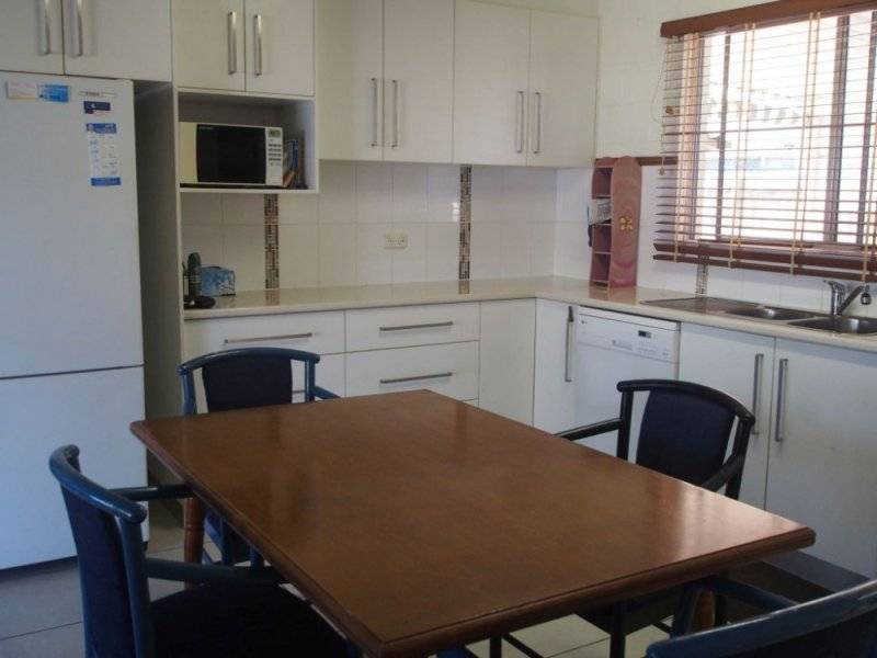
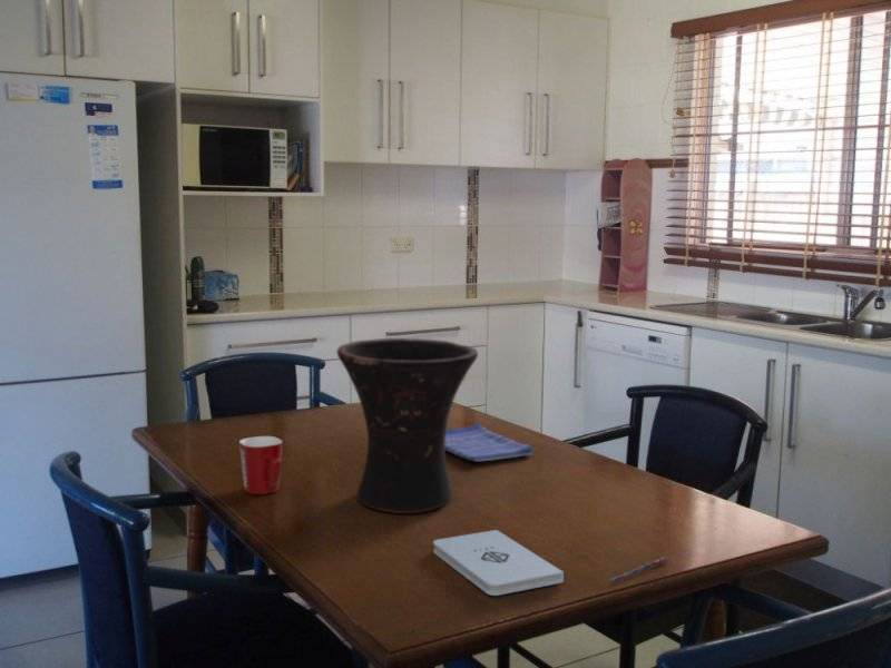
+ pen (638, 569)
+ mug (265, 468)
+ notepad (493, 560)
+ dish towel (476, 442)
+ vase (407, 424)
